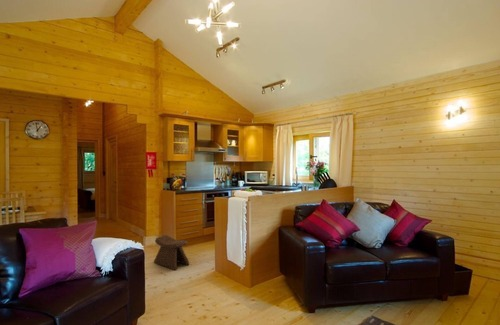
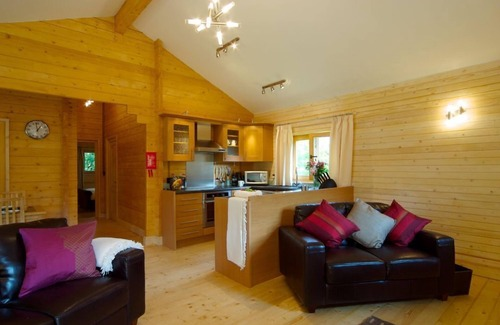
- stool (171, 251)
